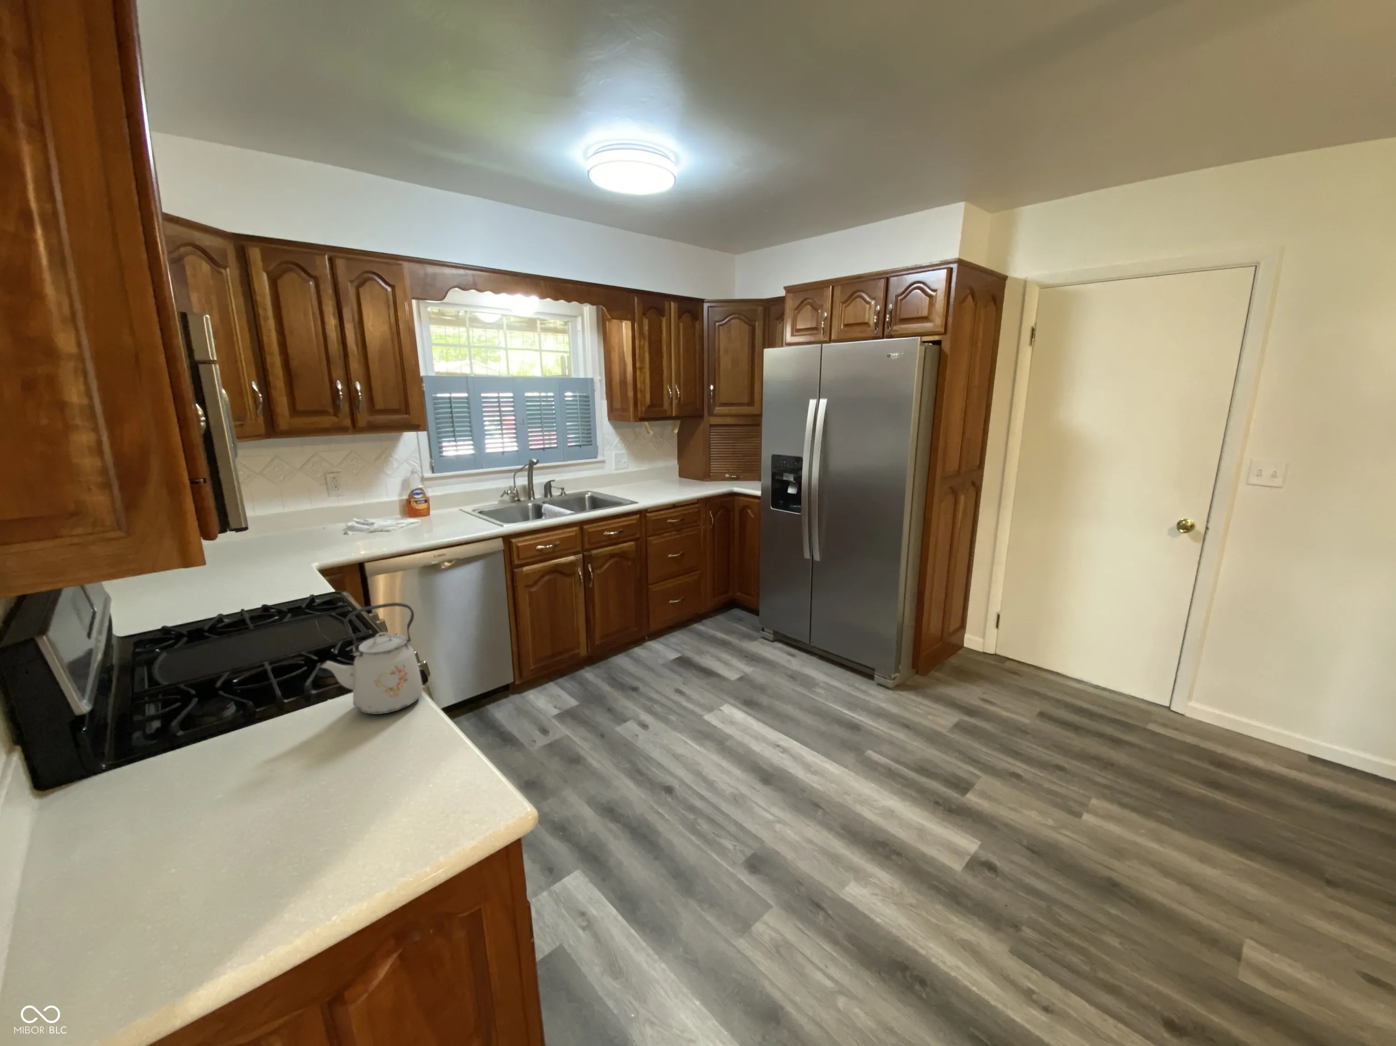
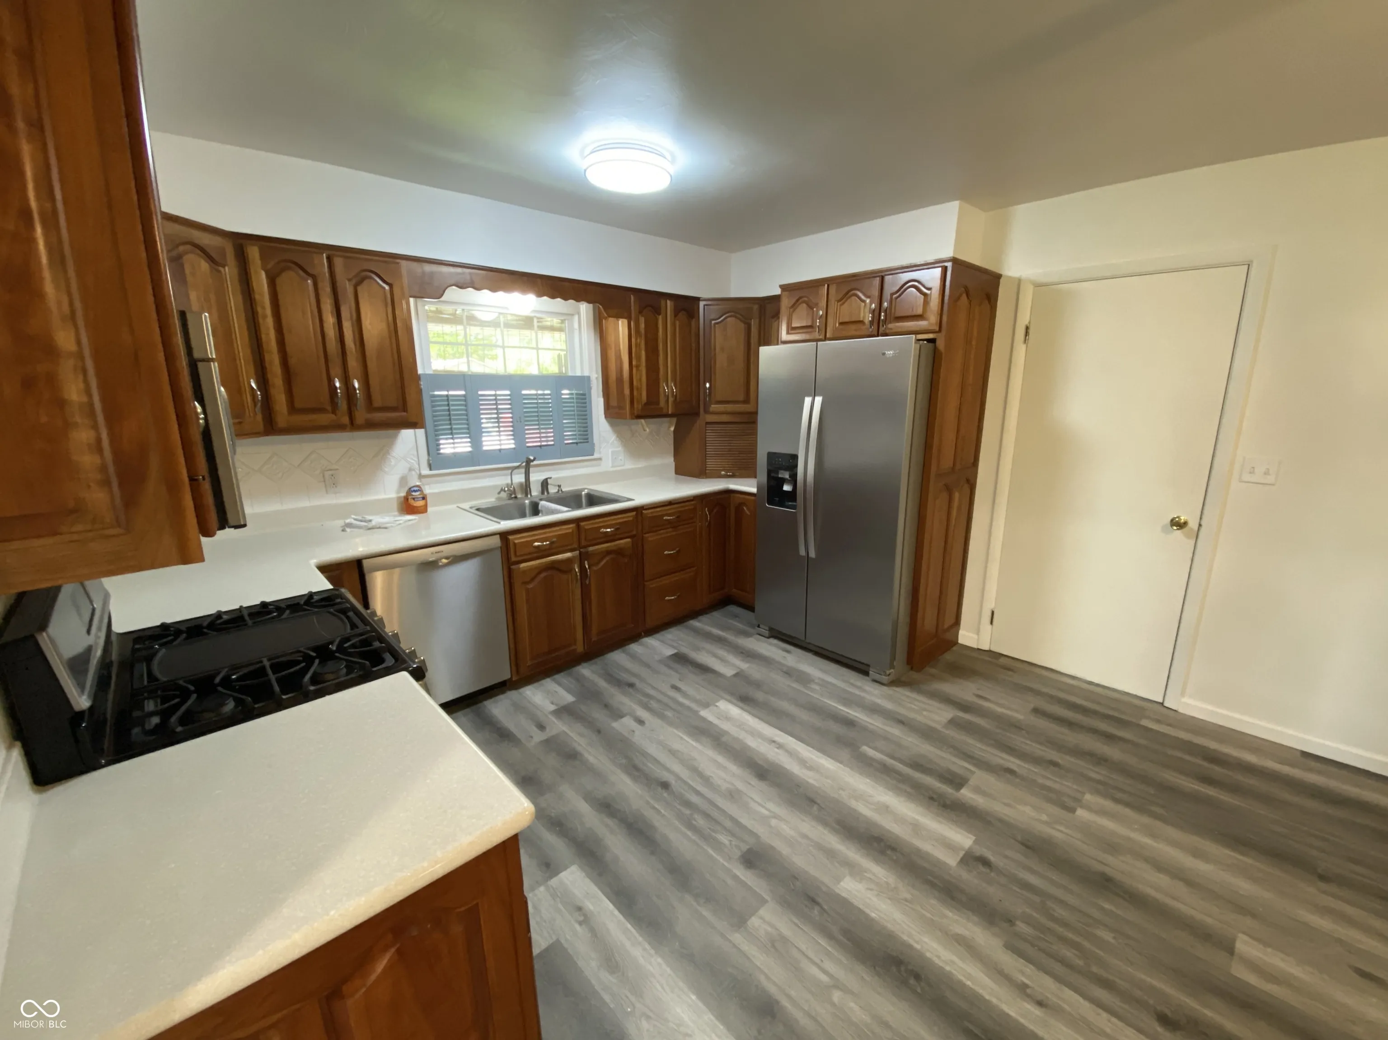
- kettle (370, 658)
